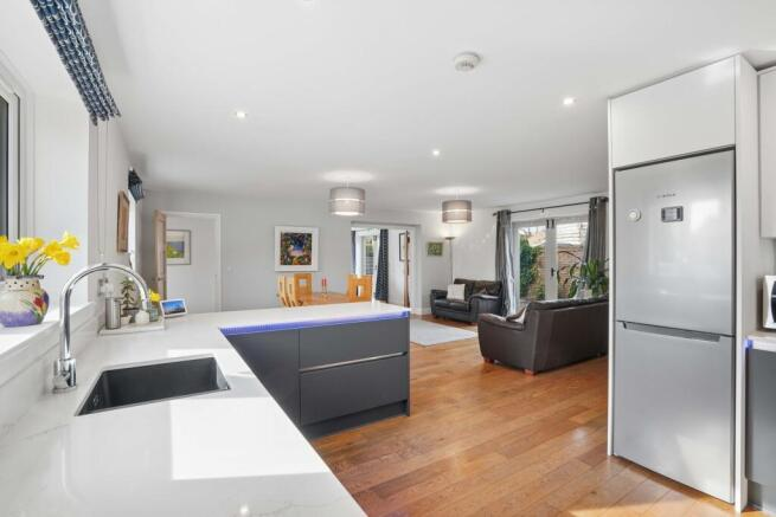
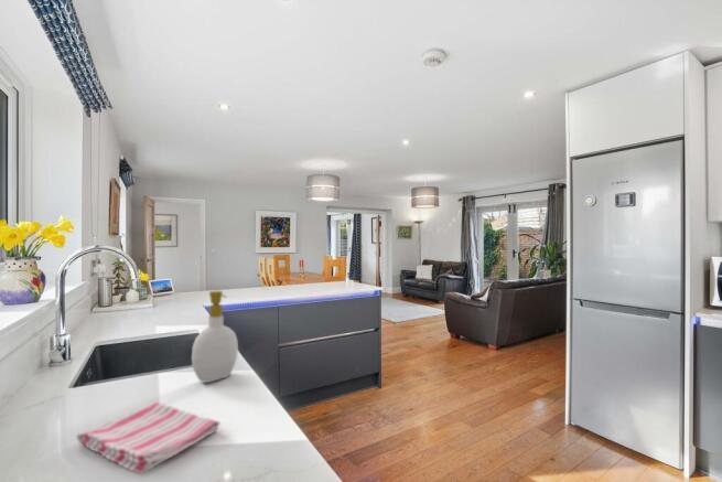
+ soap bottle (216, 334)
+ dish towel (150, 428)
